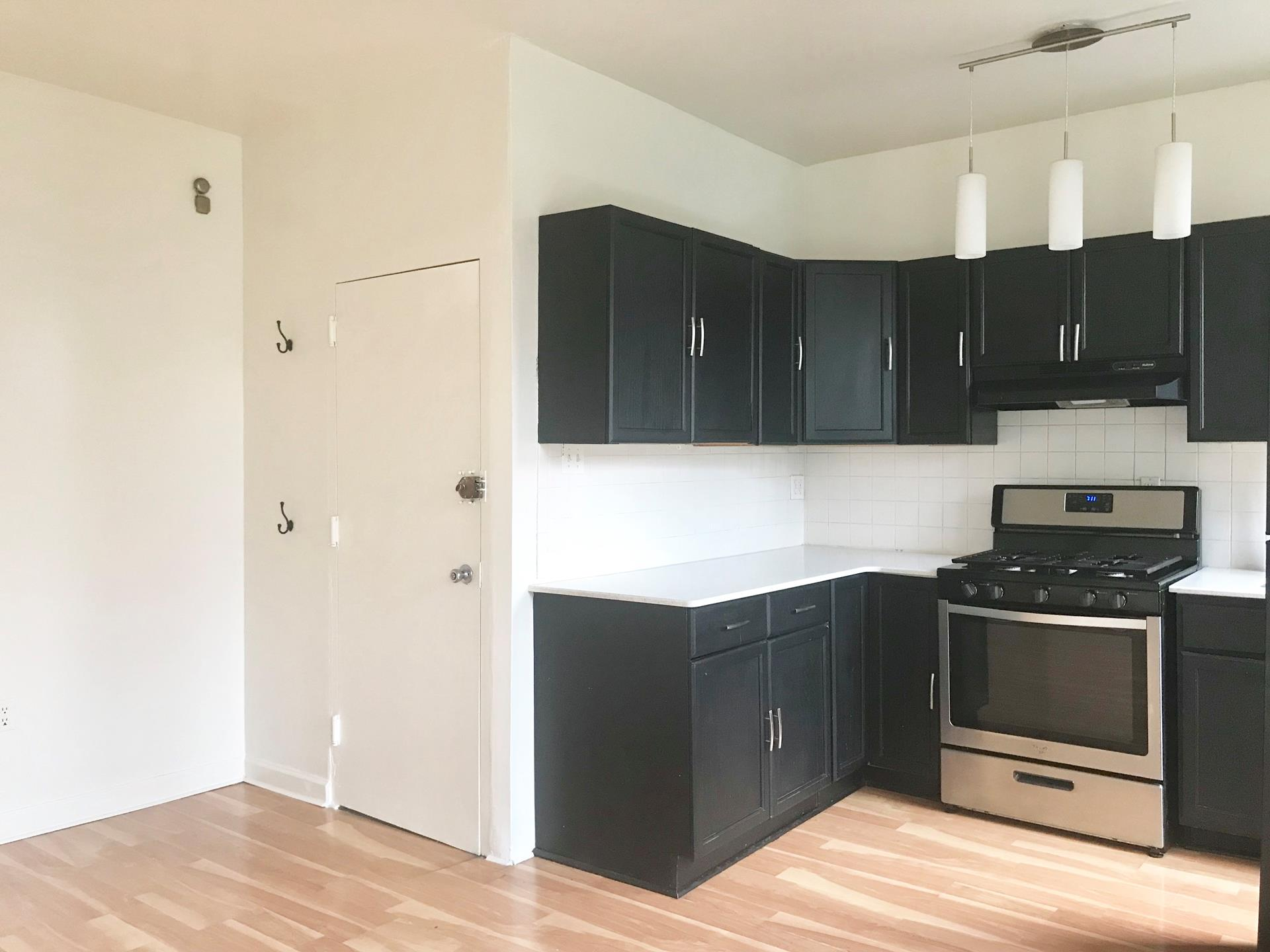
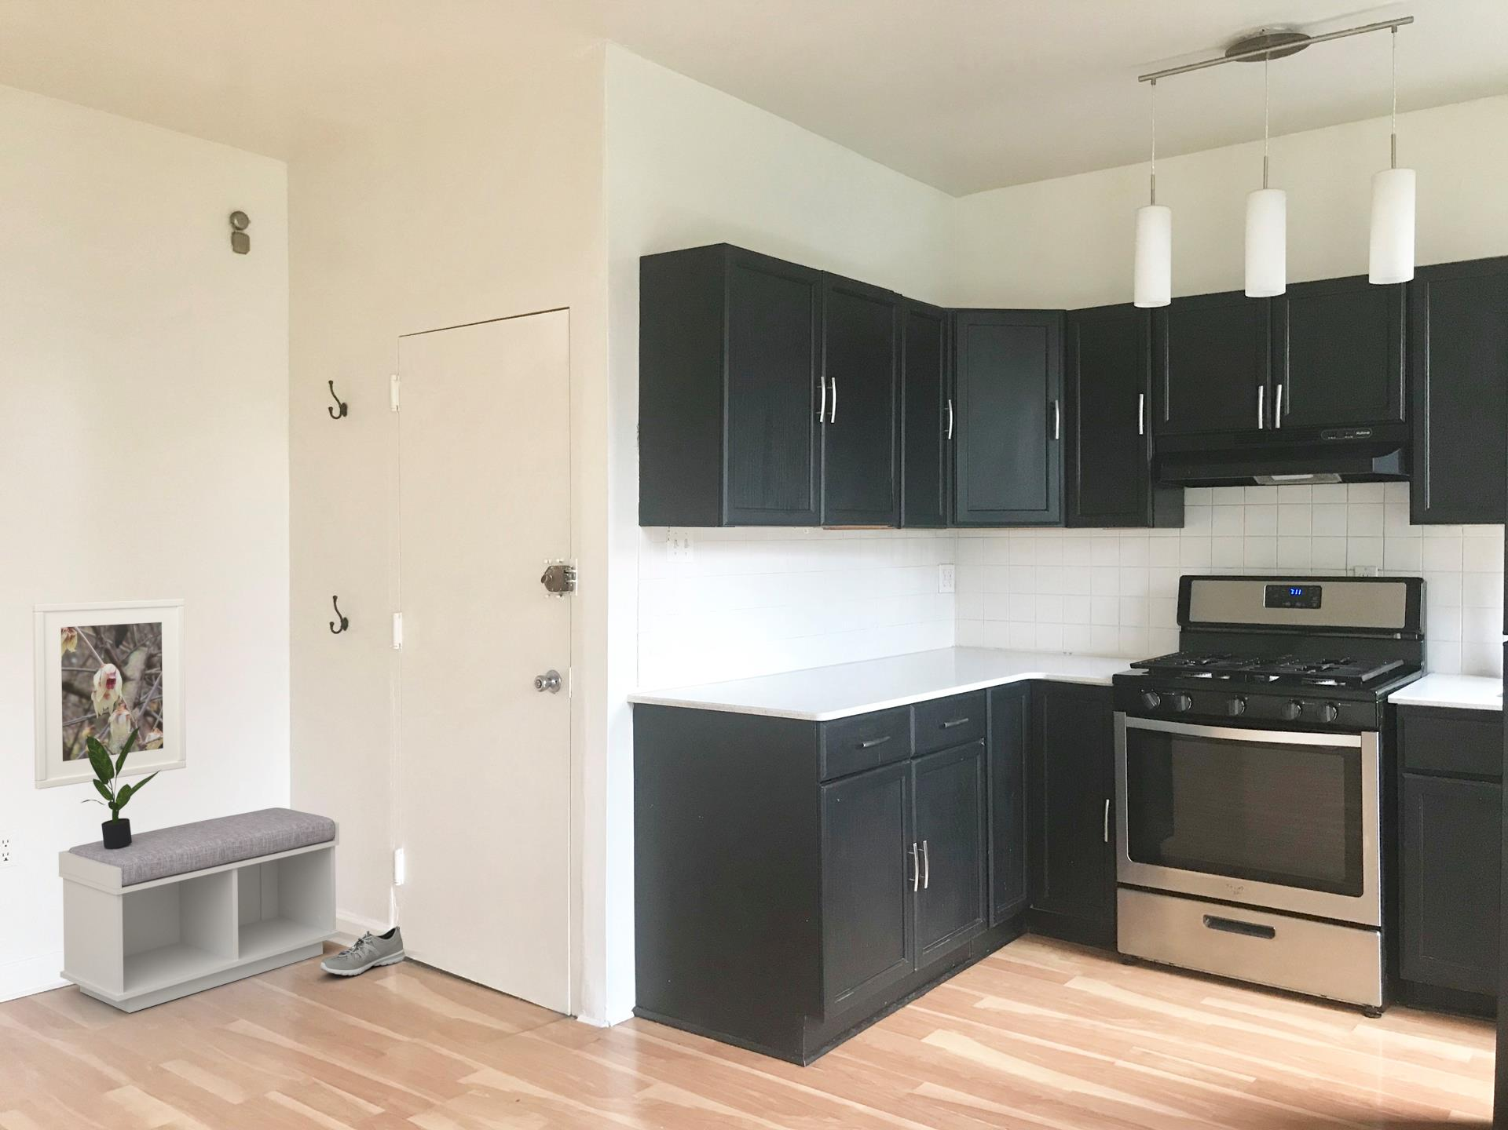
+ sneaker (361, 950)
+ bench (208, 900)
+ potted plant (127, 786)
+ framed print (113, 688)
